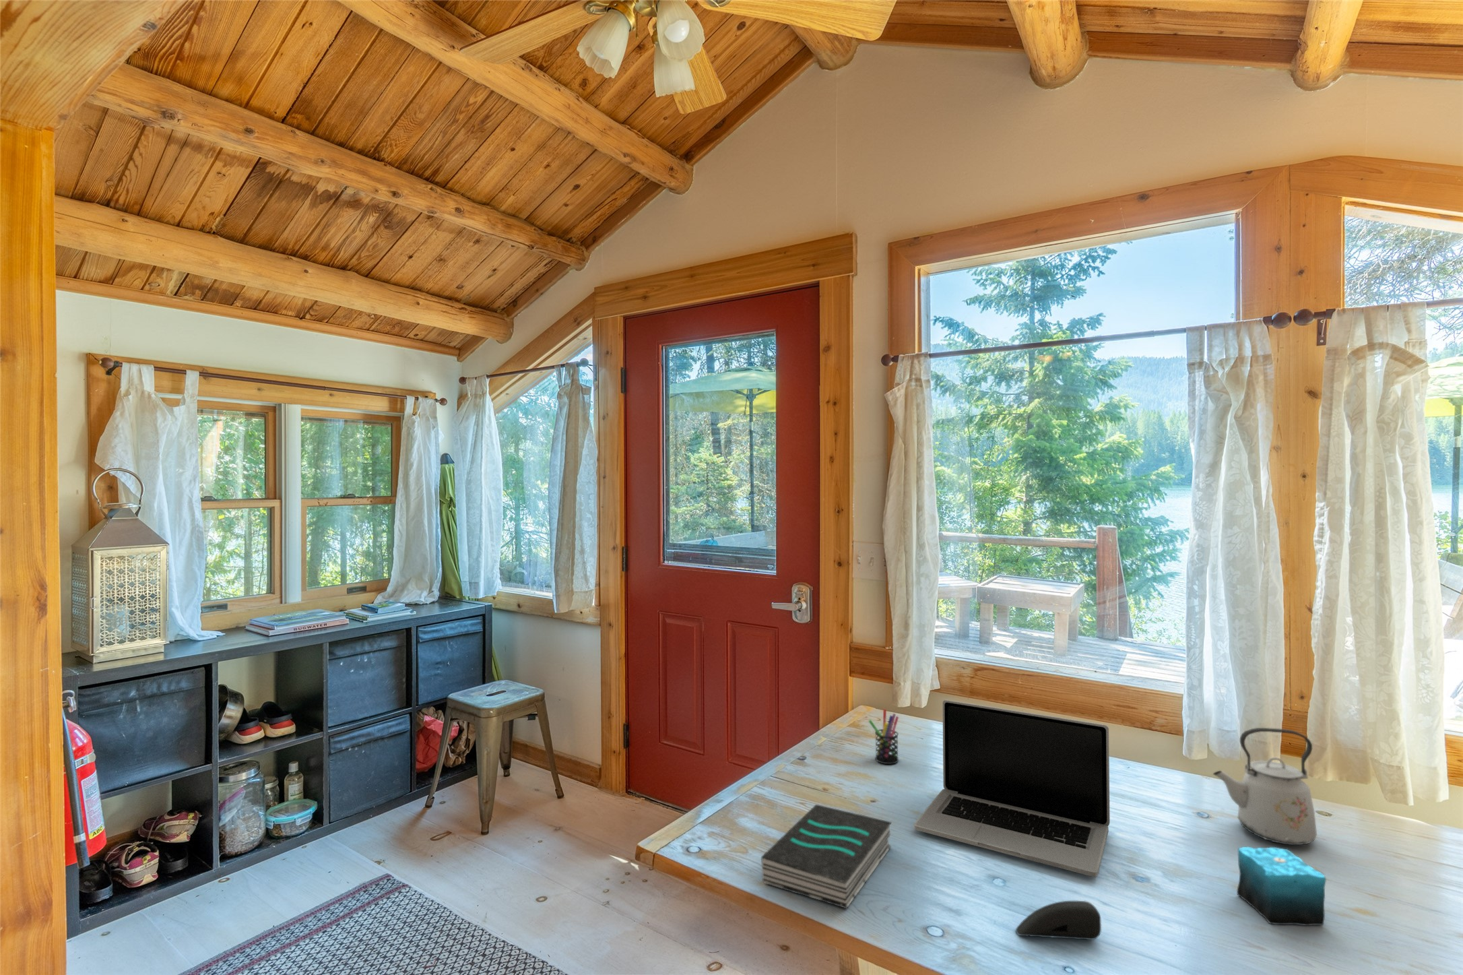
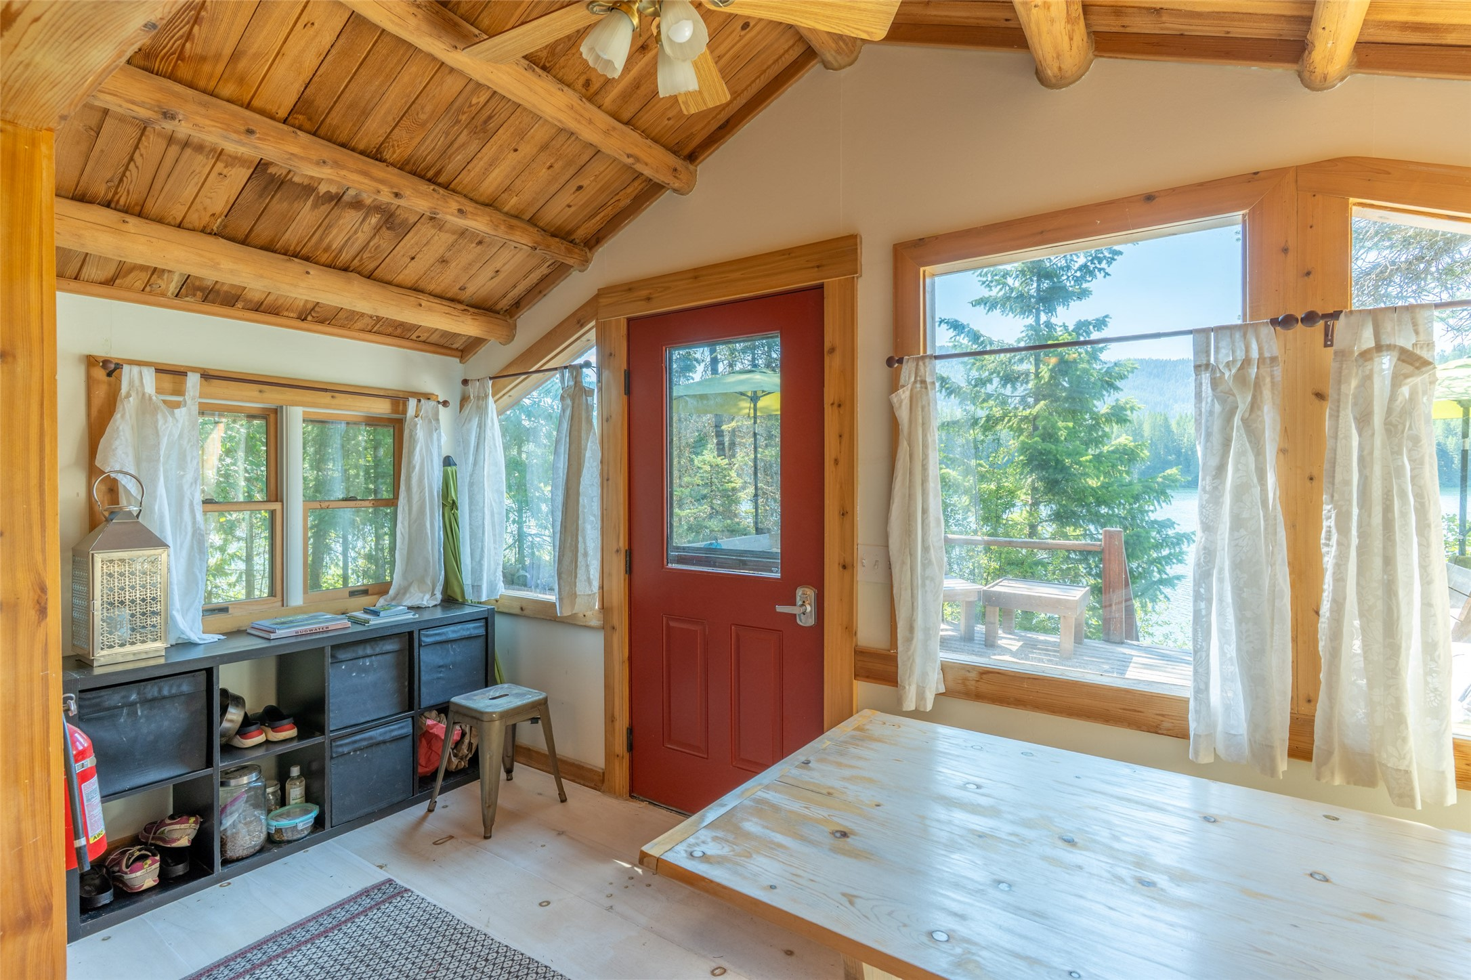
- computer mouse (1057, 918)
- book (829, 851)
- laptop (1011, 778)
- kettle (1262, 780)
- candle (1279, 874)
- pen holder (883, 736)
